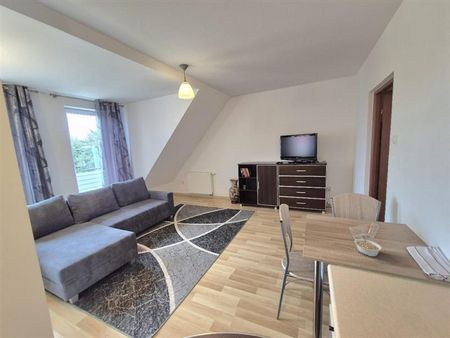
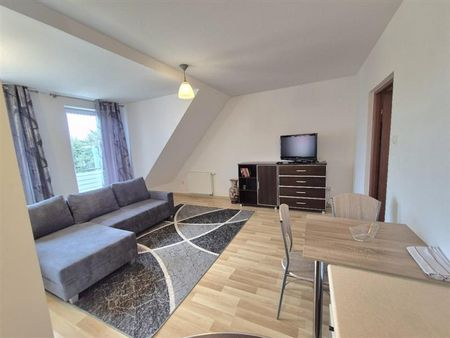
- legume (366, 247)
